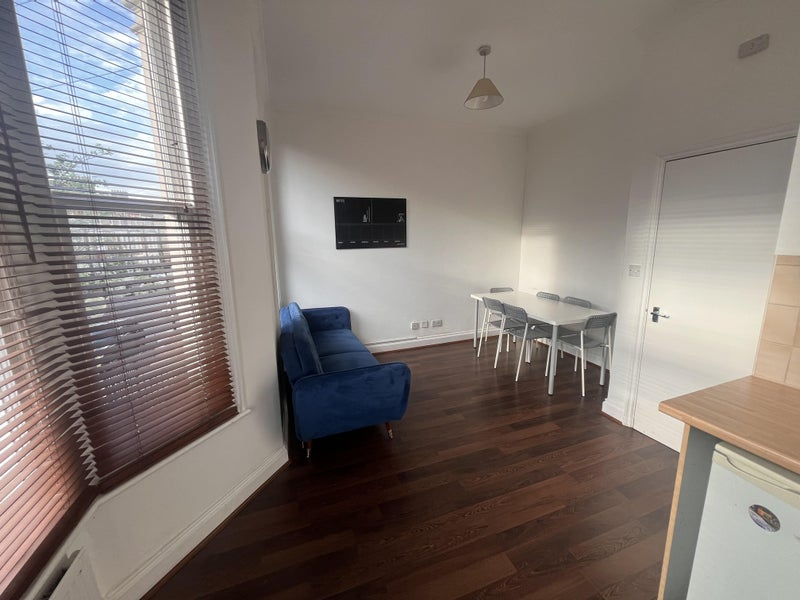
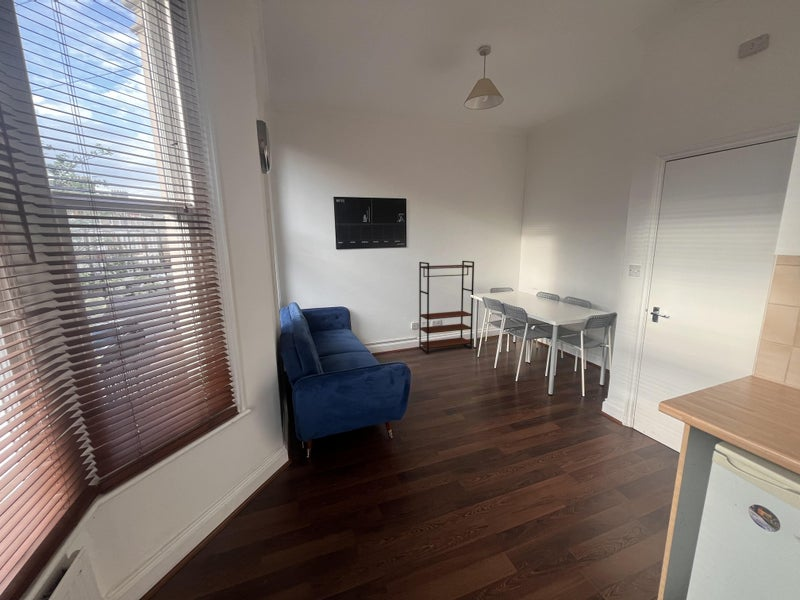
+ bookshelf (445, 312)
